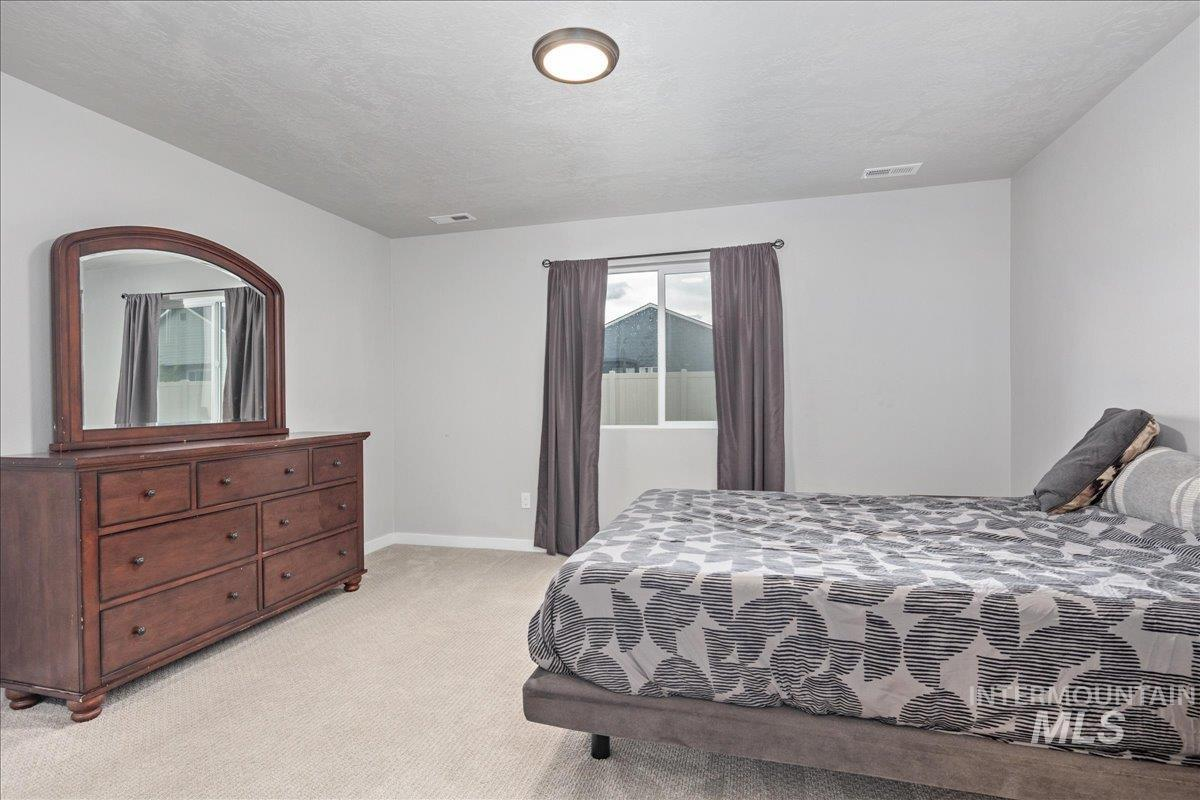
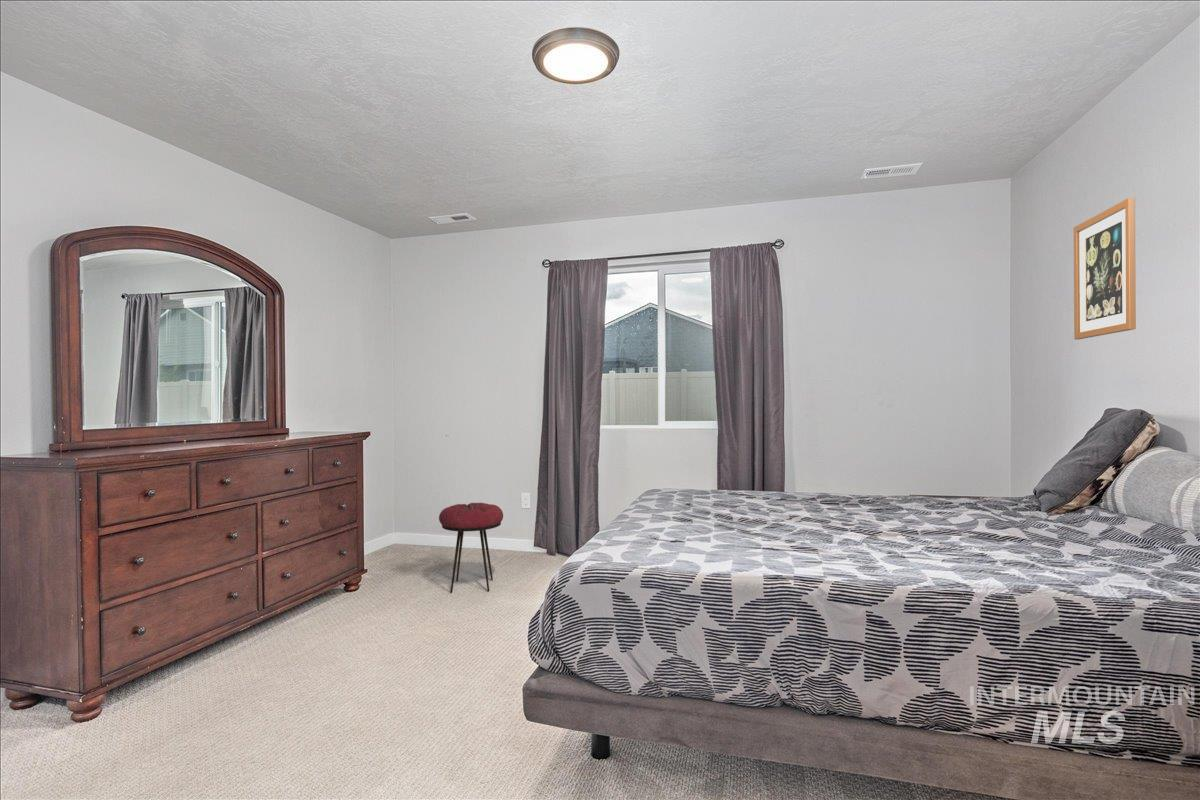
+ stool (481, 545)
+ wall art (1102, 274)
